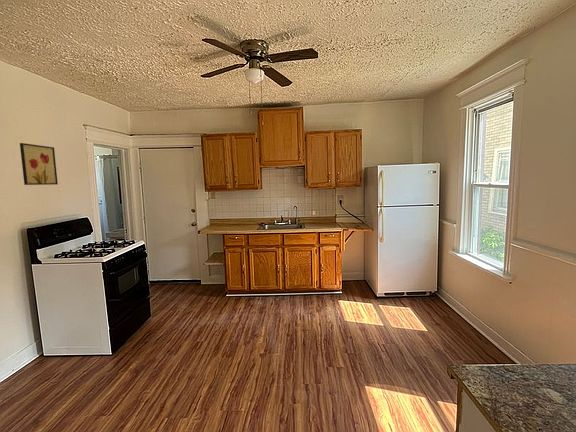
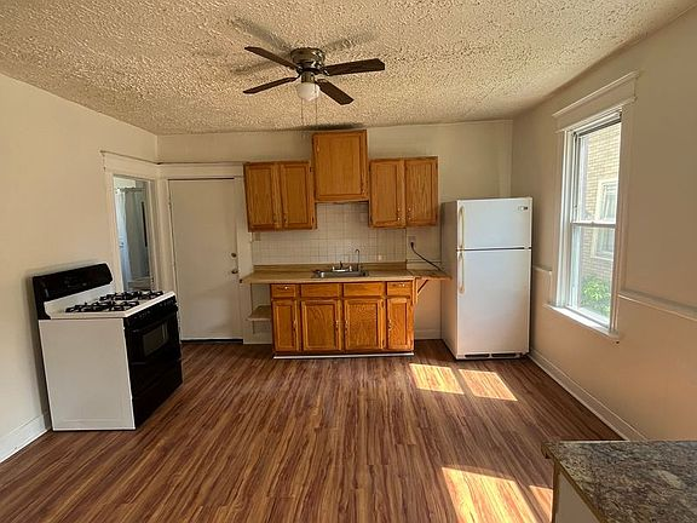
- wall art (39, 165)
